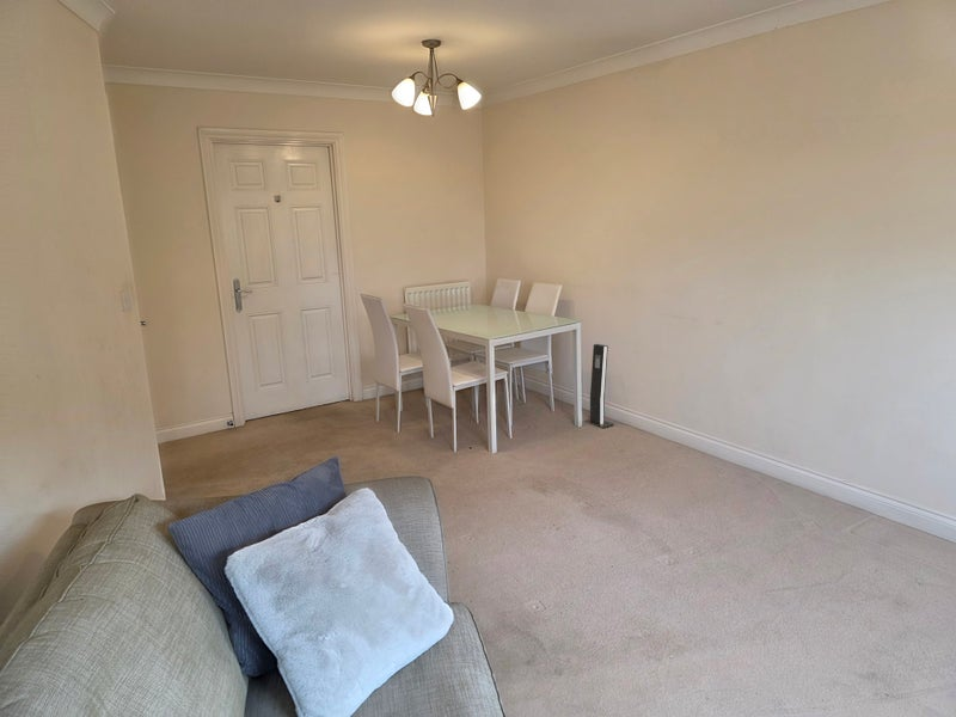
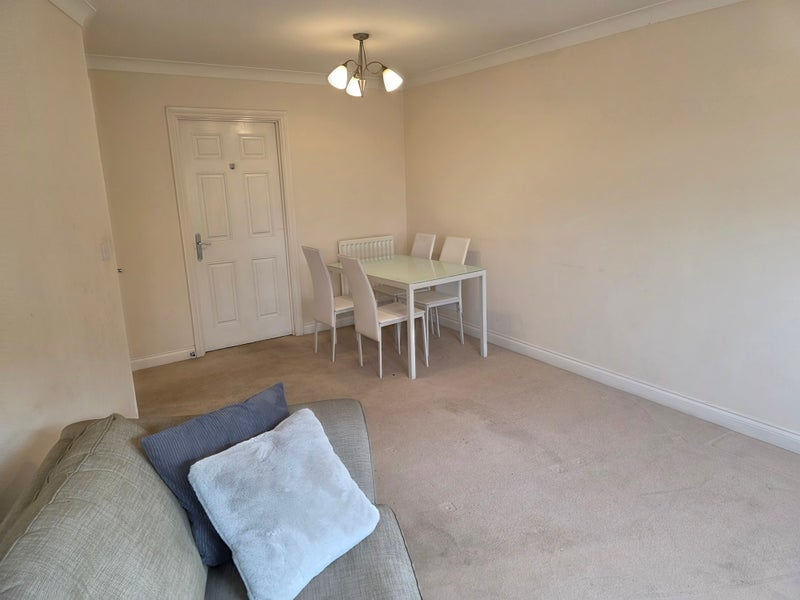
- speaker (598, 384)
